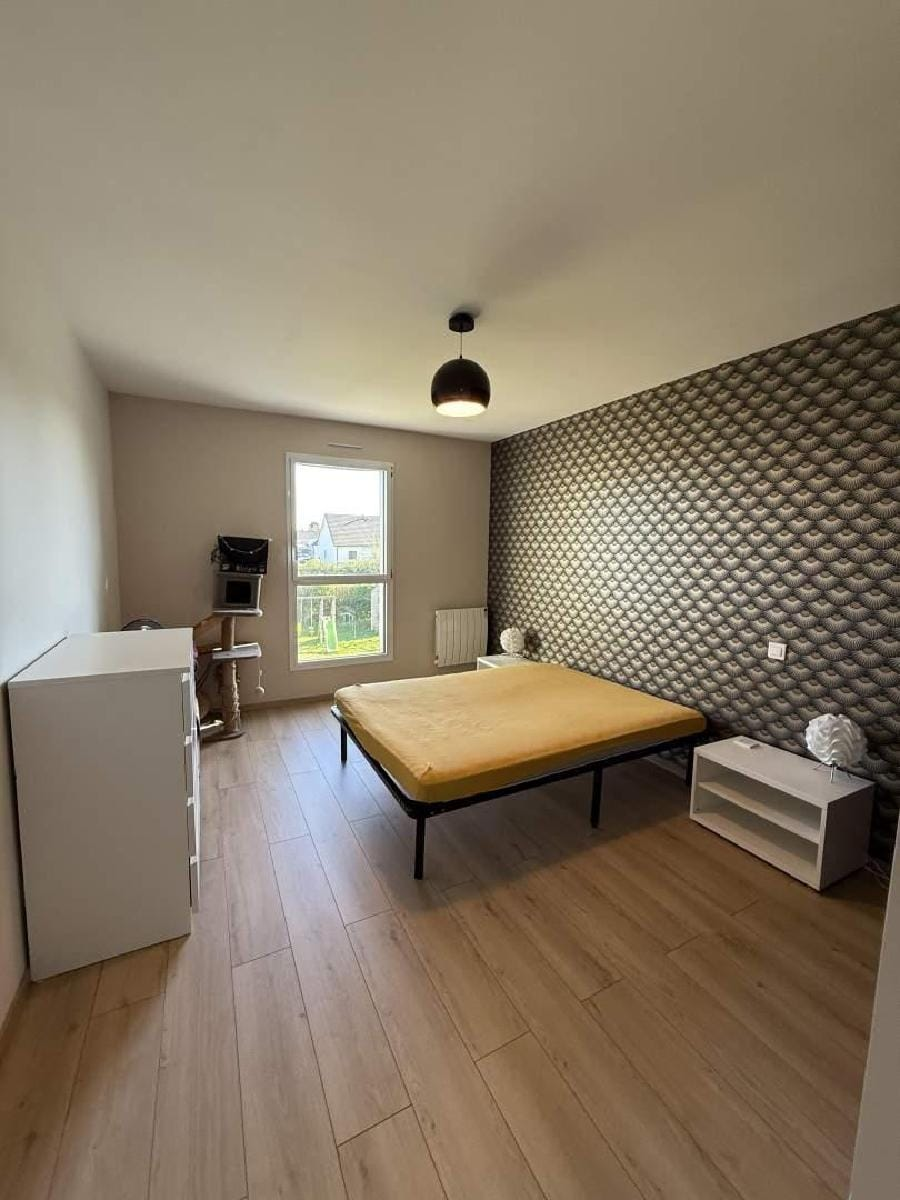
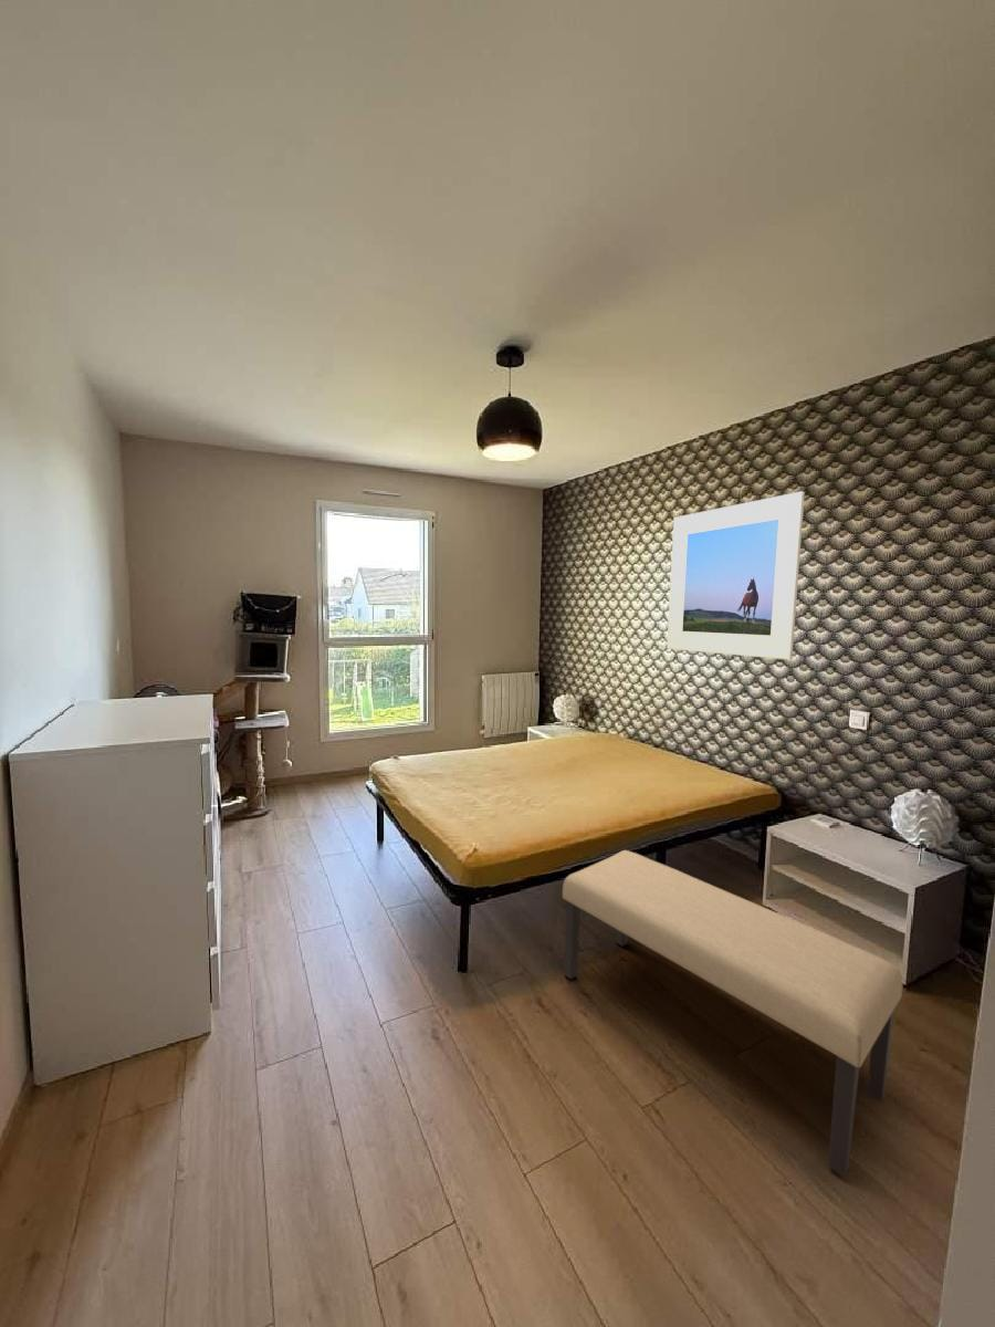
+ bench (705, 968)
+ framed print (726, 581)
